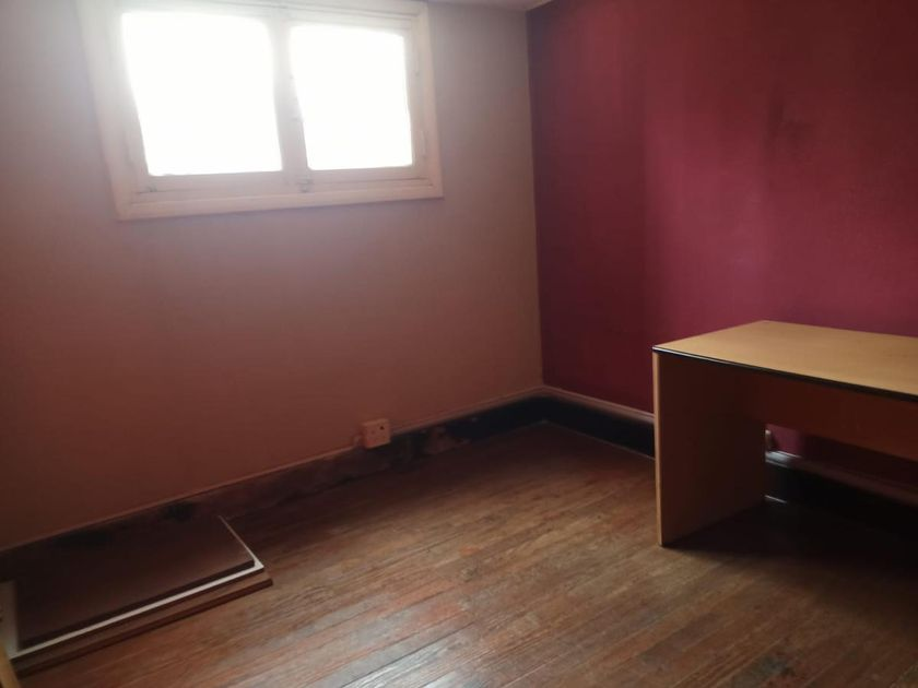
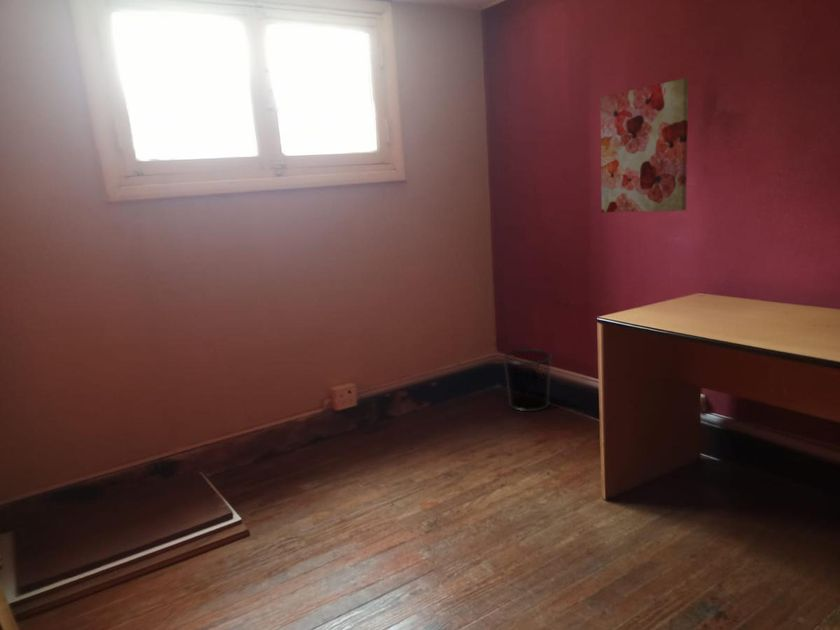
+ waste bin (528, 380)
+ wall art (641, 151)
